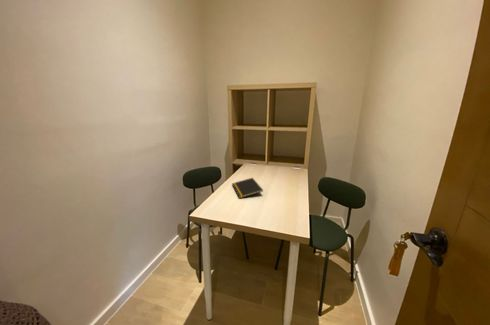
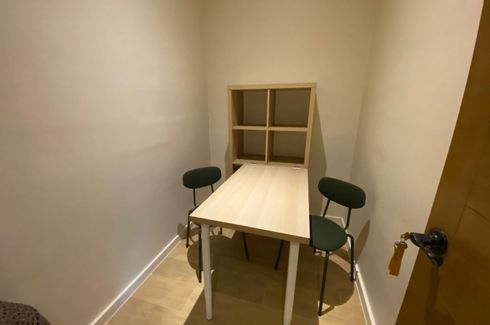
- notepad (246, 187)
